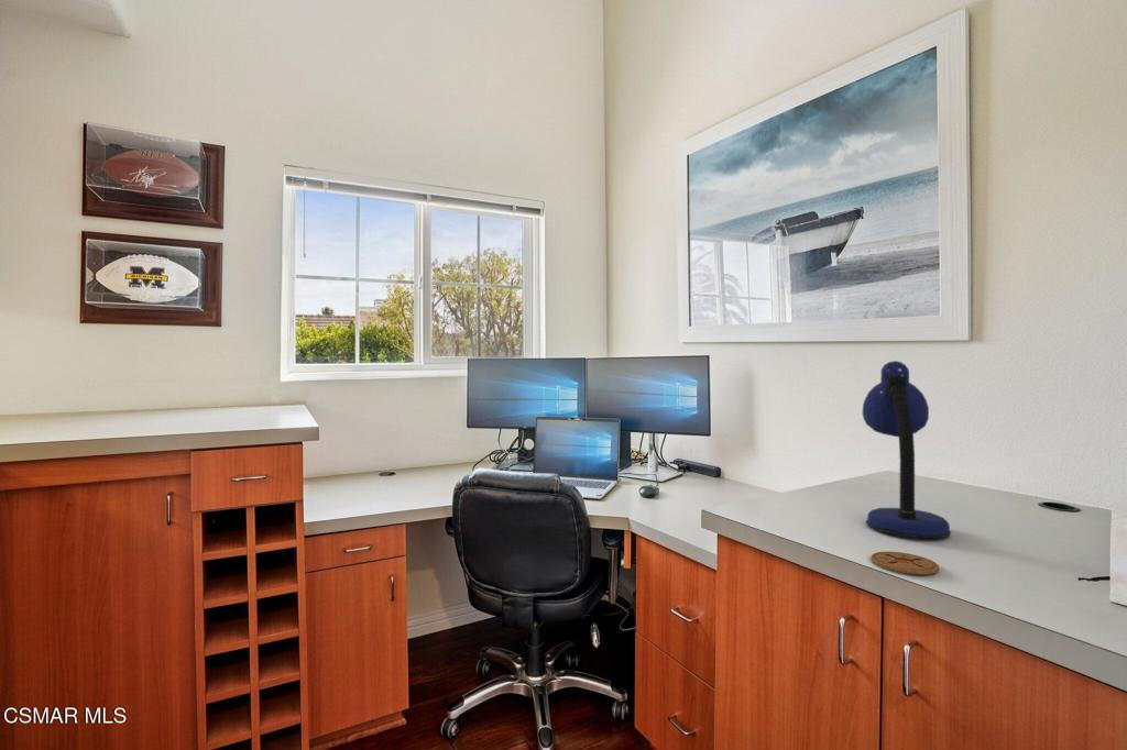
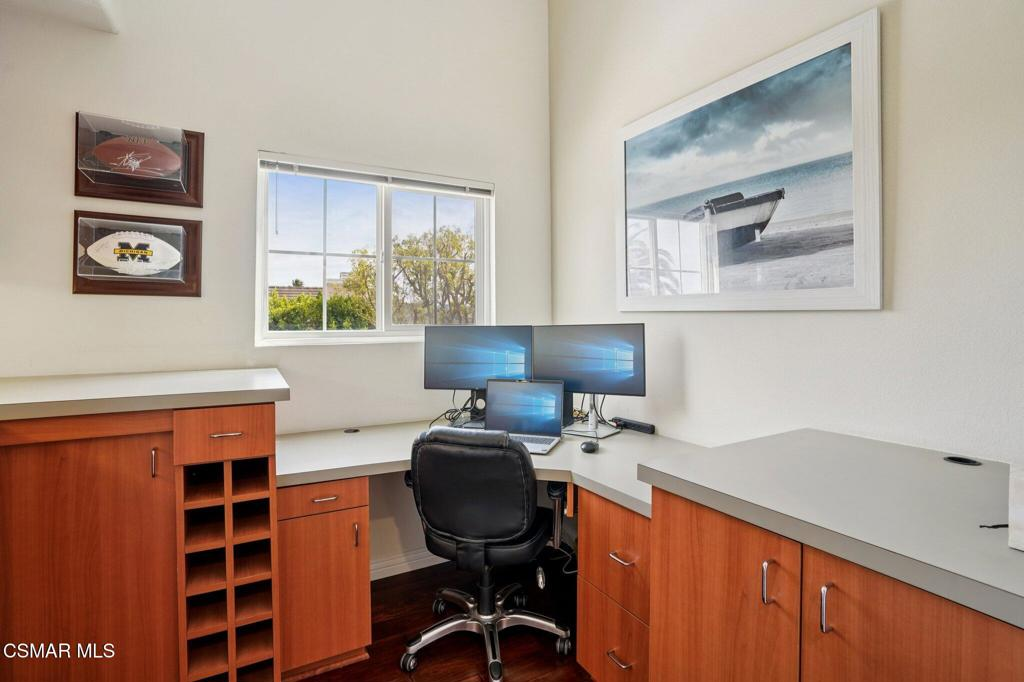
- desk lamp (901, 439)
- coaster (904, 562)
